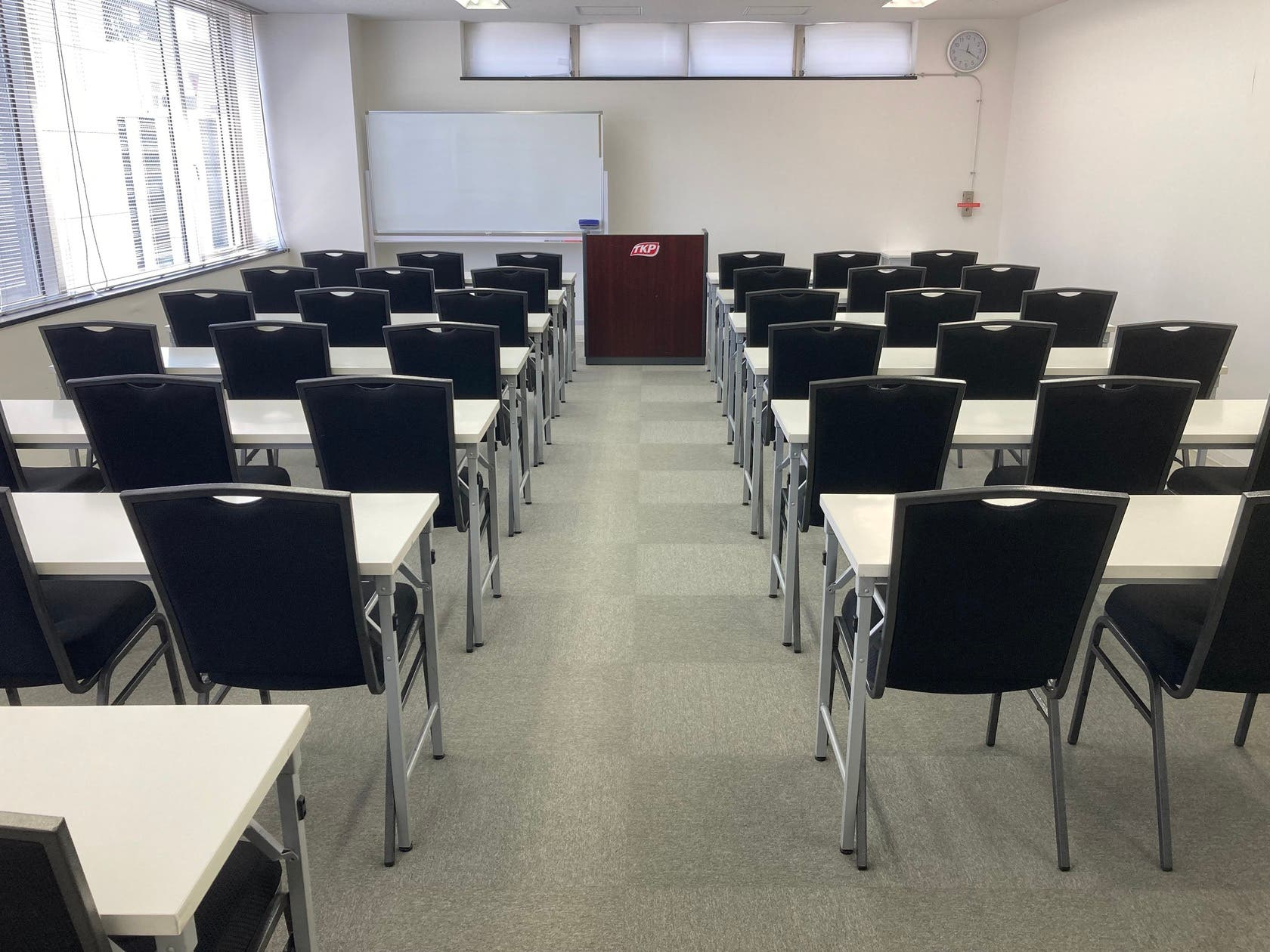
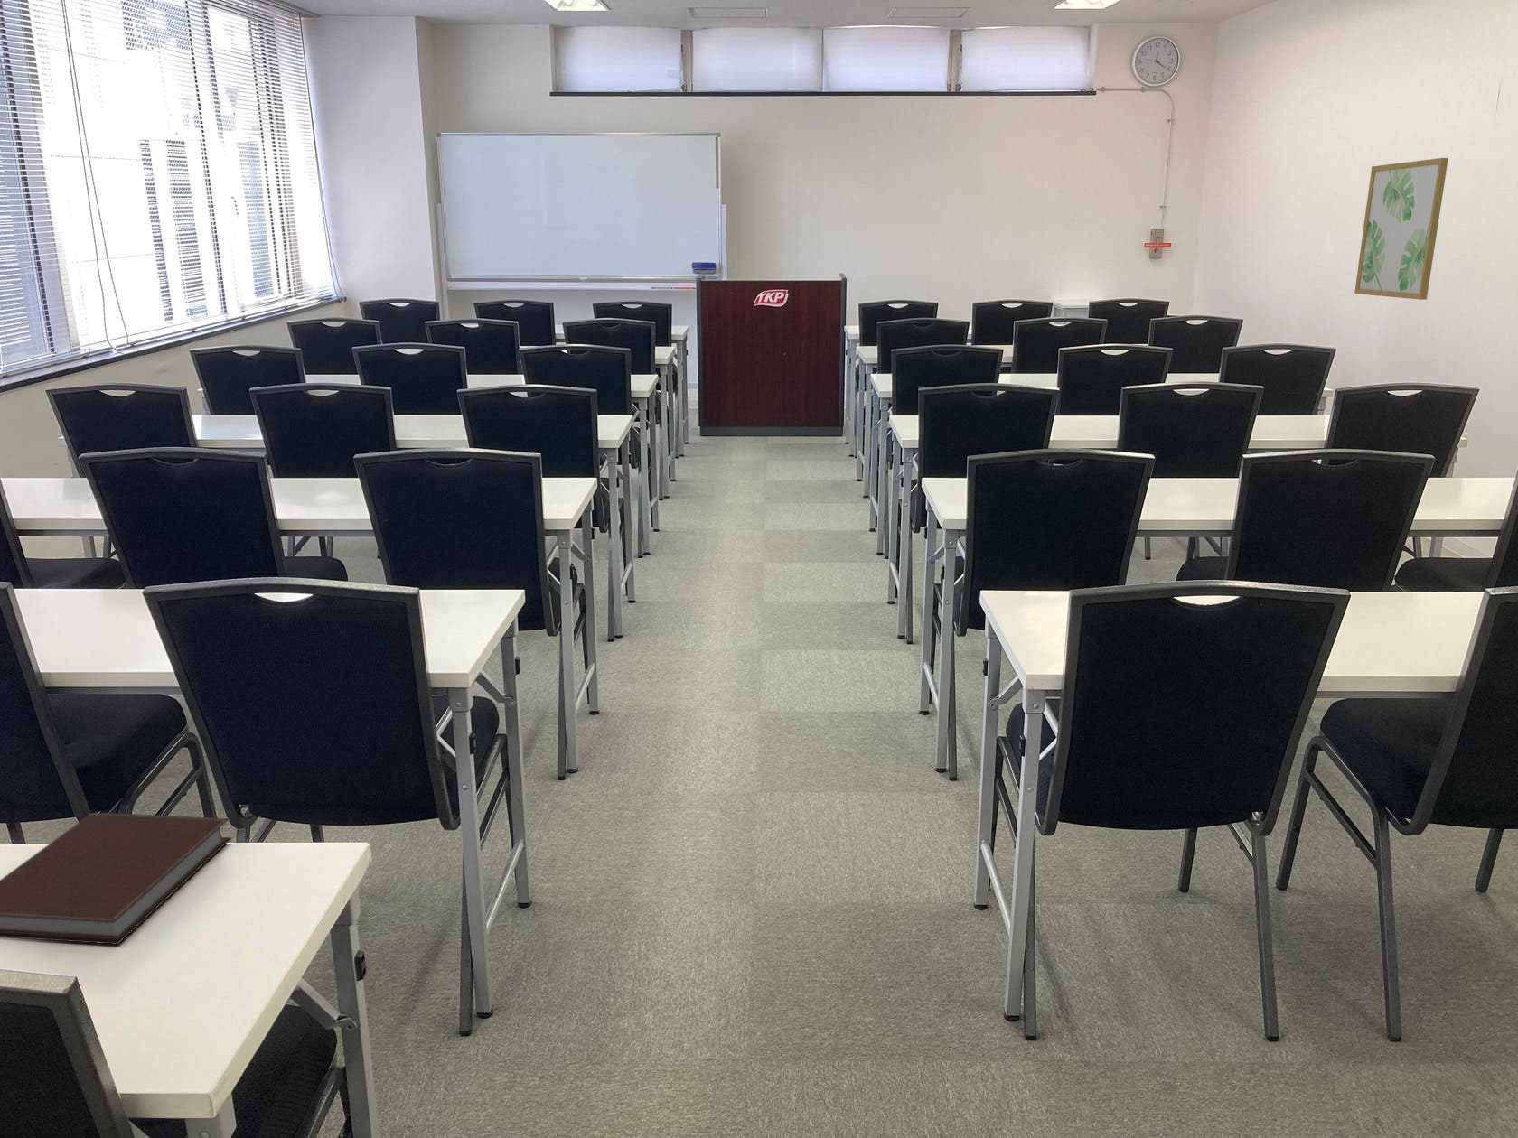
+ notebook (102, 873)
+ wall art (1397, 231)
